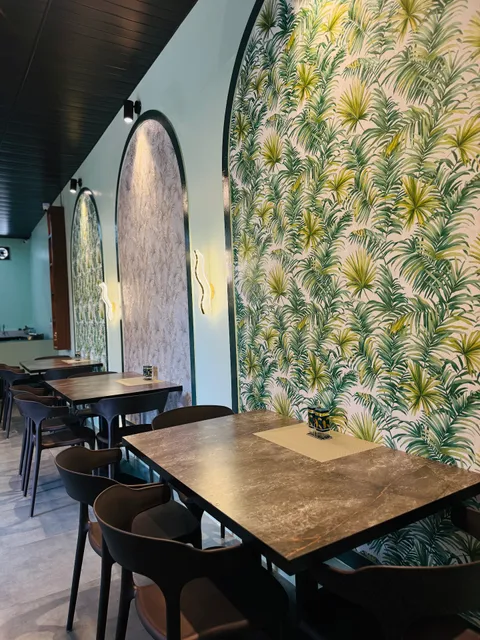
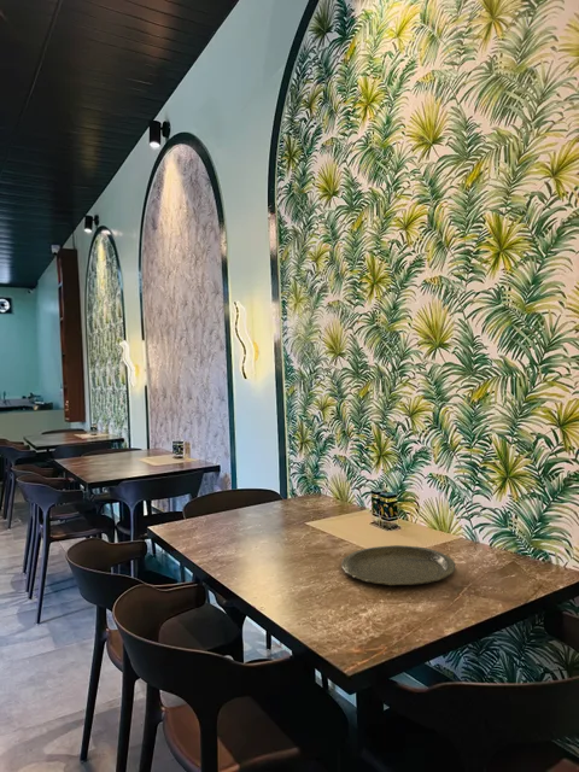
+ plate (397, 565)
